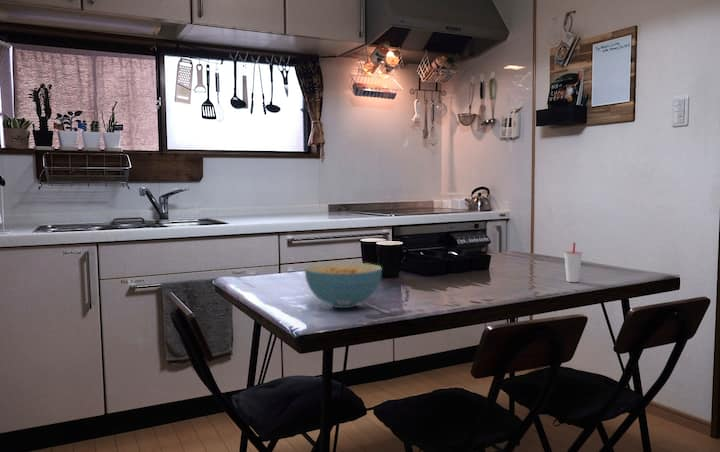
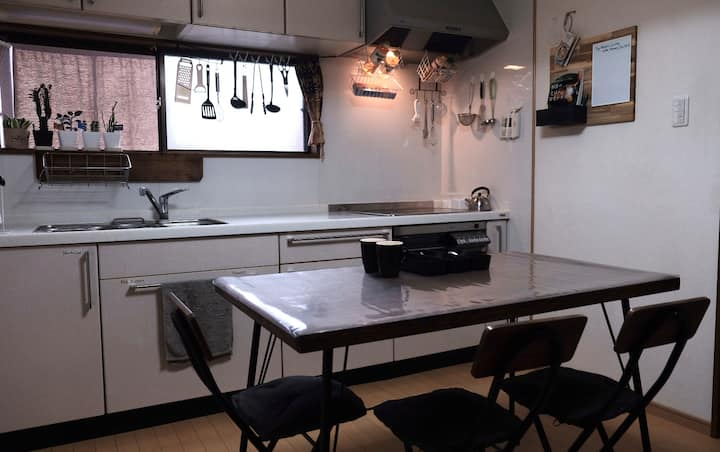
- cereal bowl (343, 286)
- cup (572, 261)
